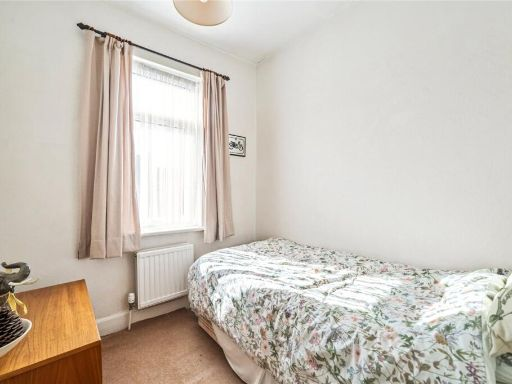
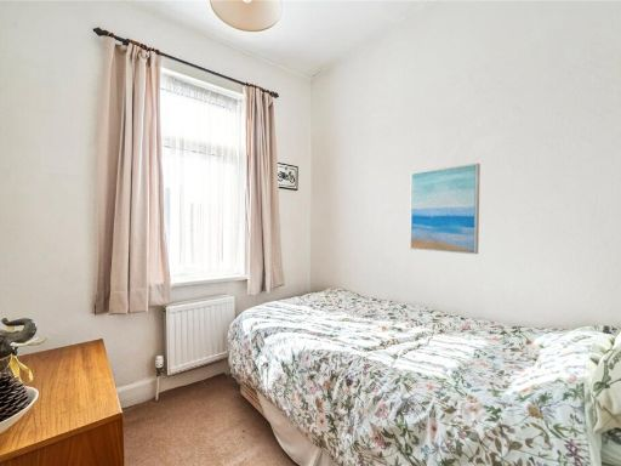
+ wall art (441, 210)
